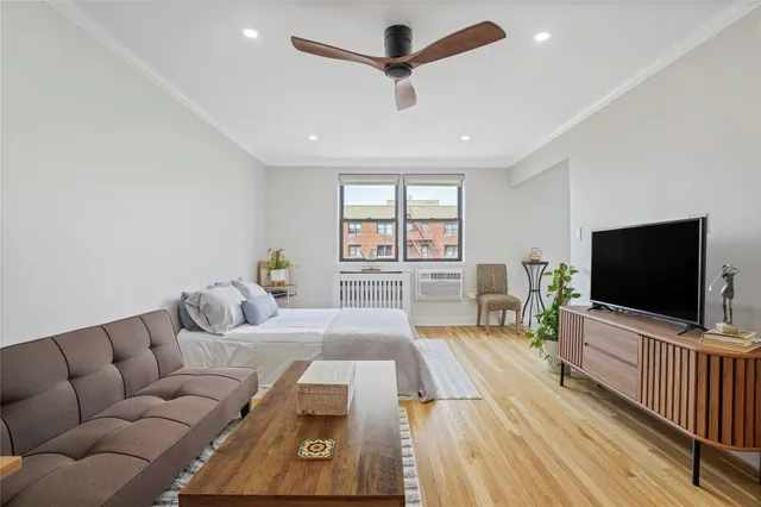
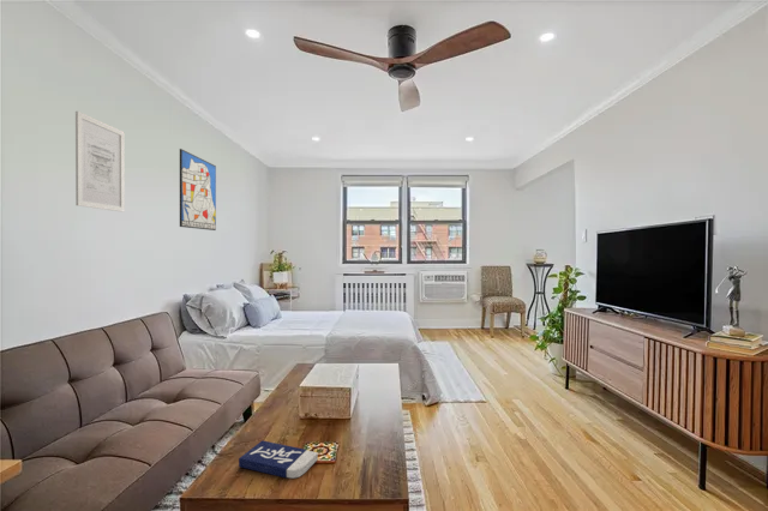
+ wall art (199, 193)
+ book (278, 458)
+ wall art (102, 166)
